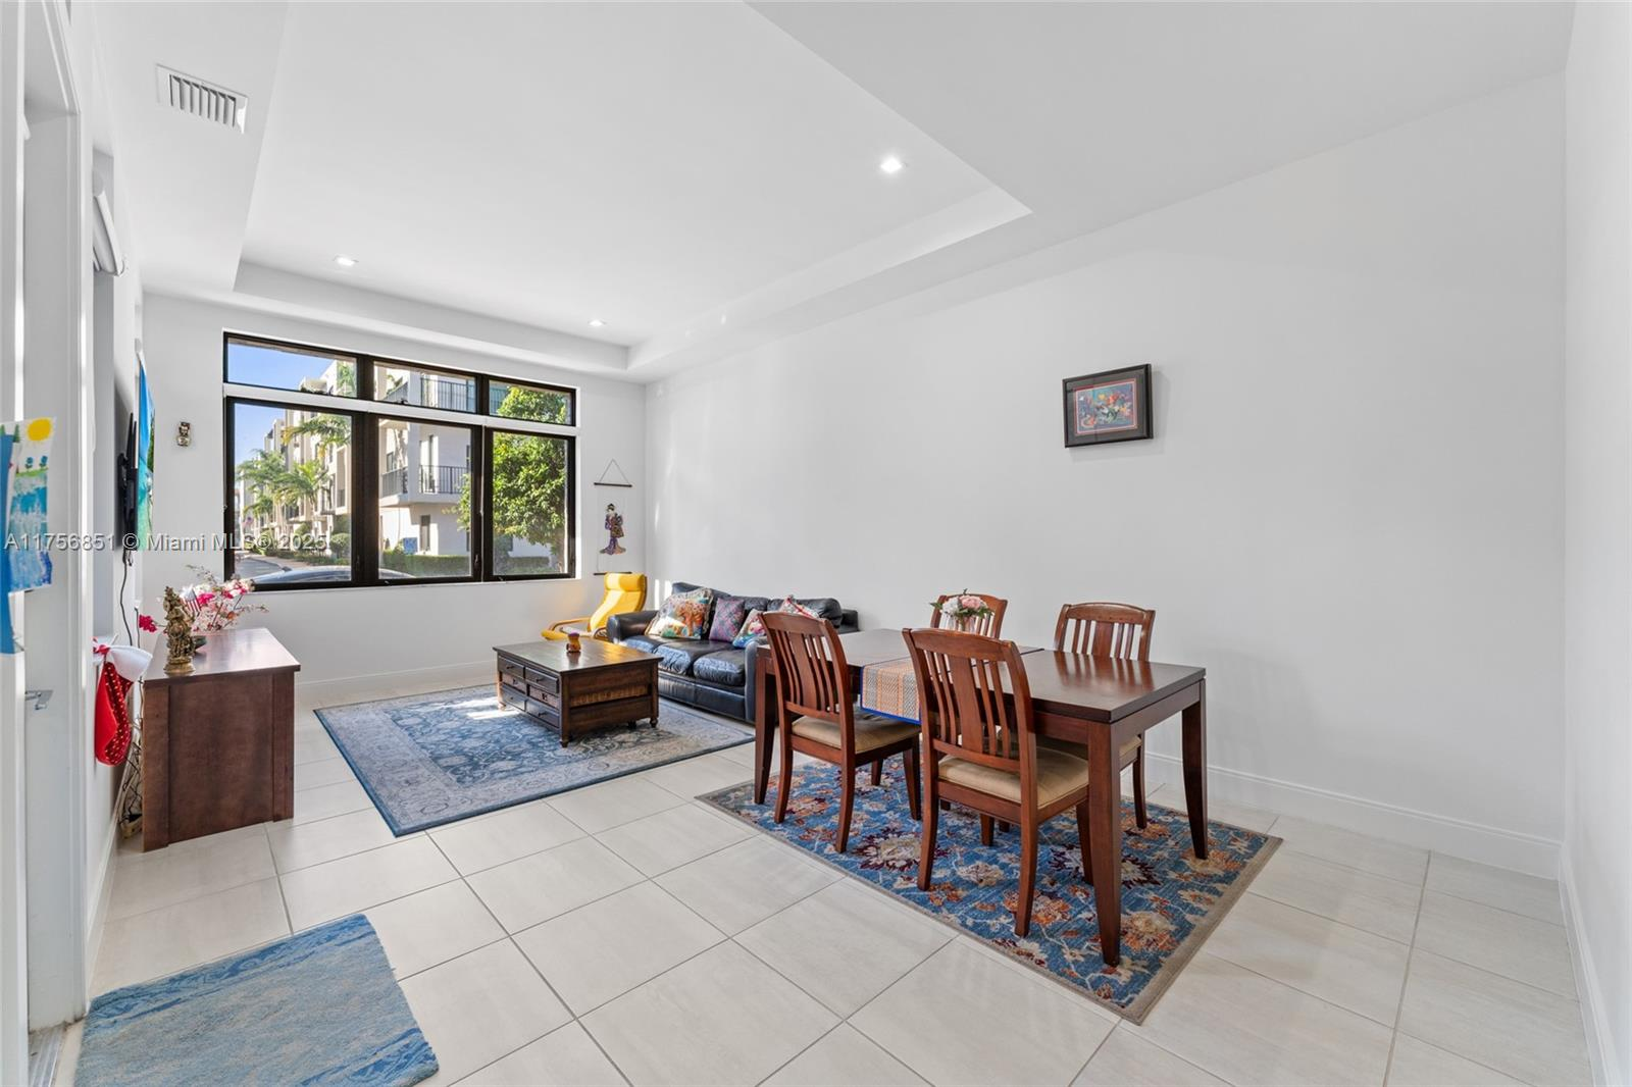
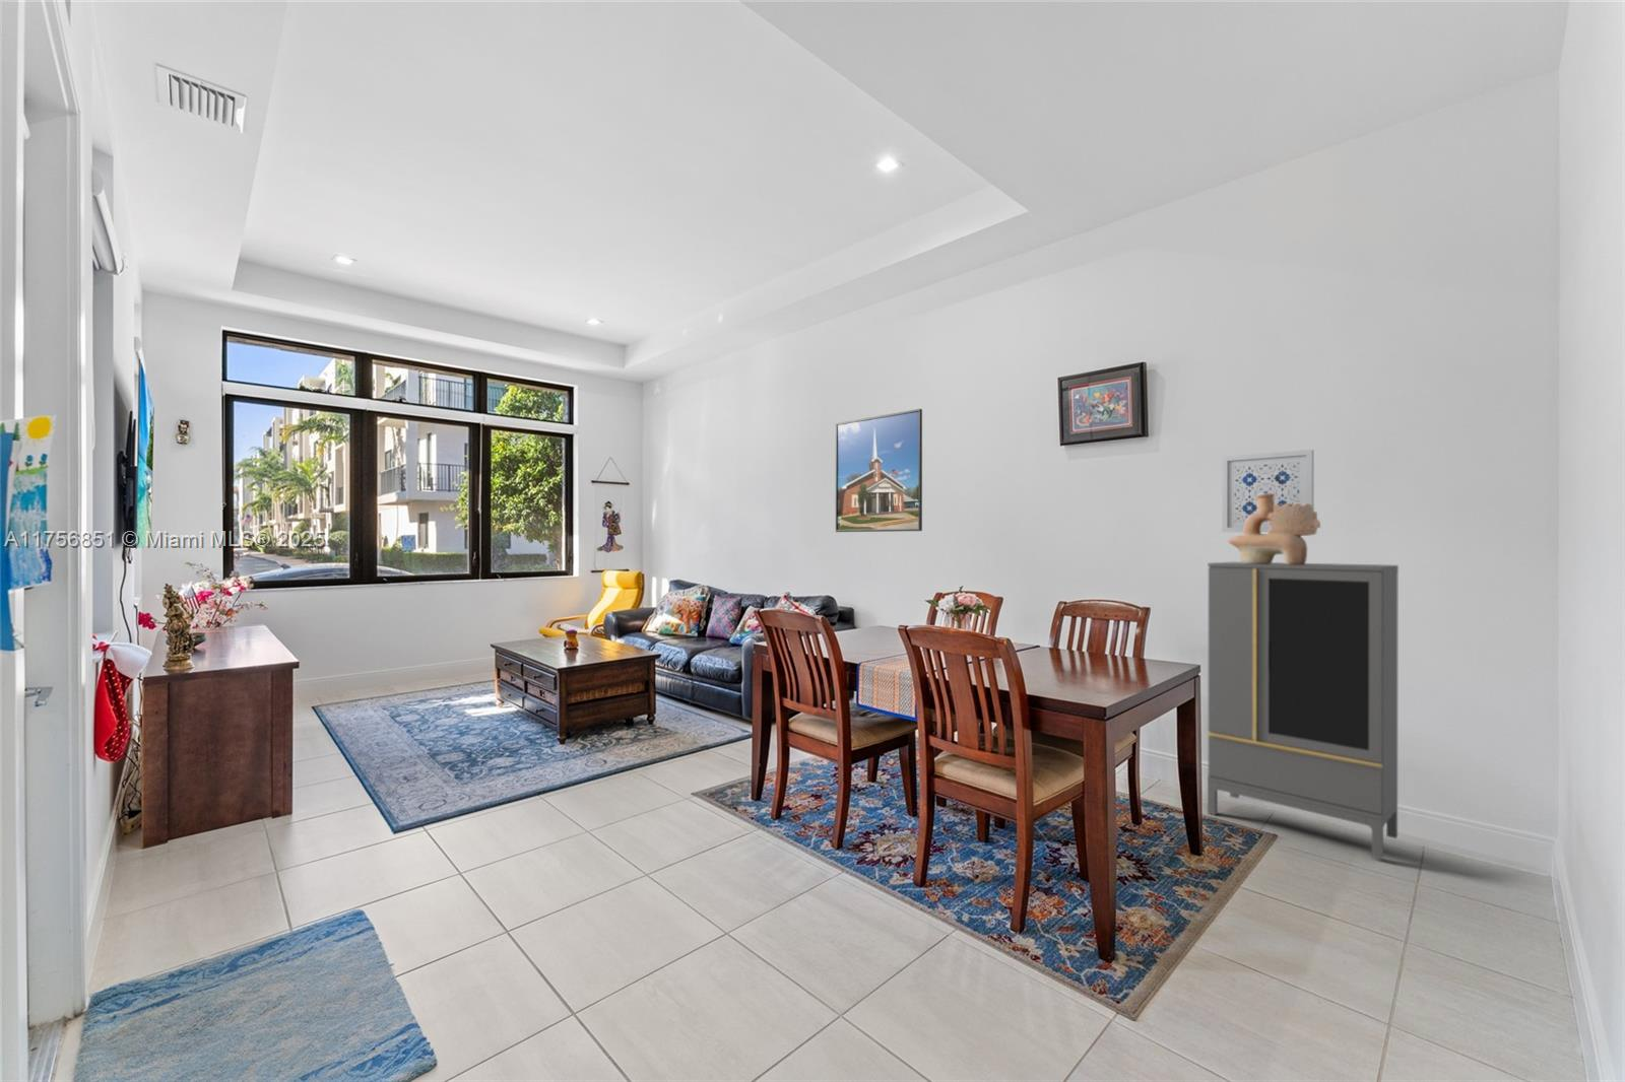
+ wall art (1265, 493)
+ decorative vase (1272, 528)
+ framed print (876, 475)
+ cabinet (1298, 694)
